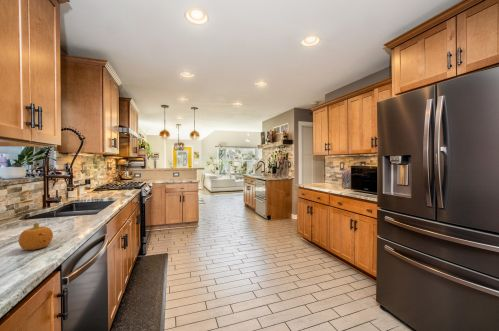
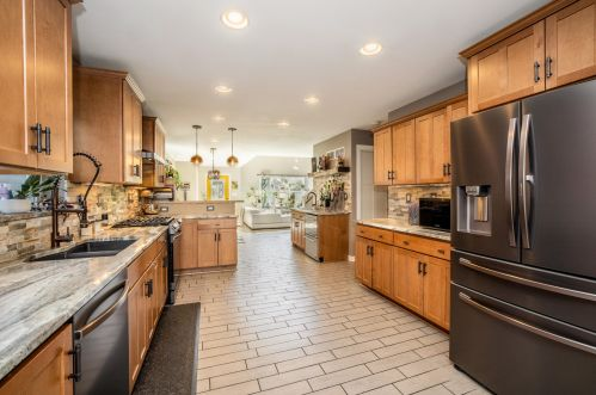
- fruit (36, 235)
